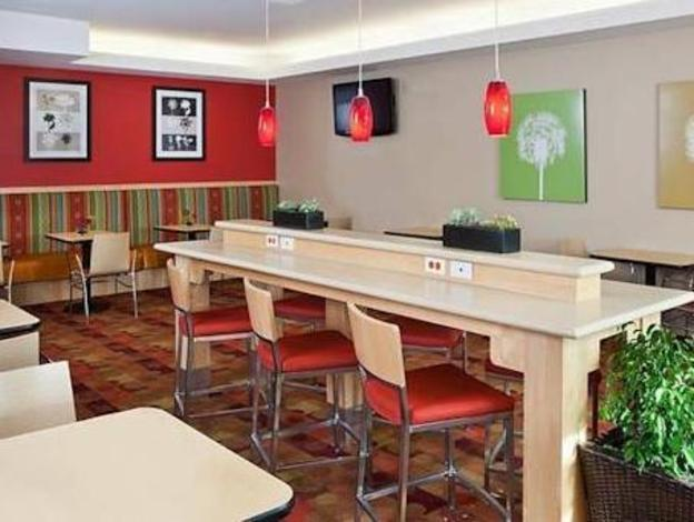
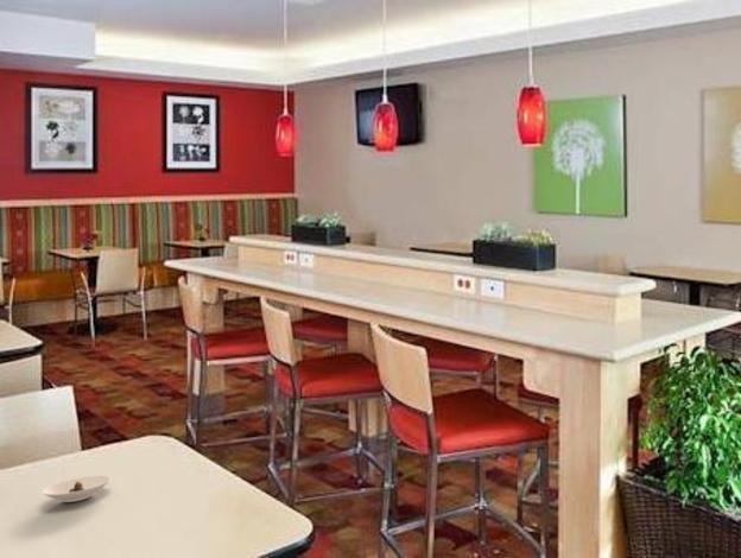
+ saucer (77, 489)
